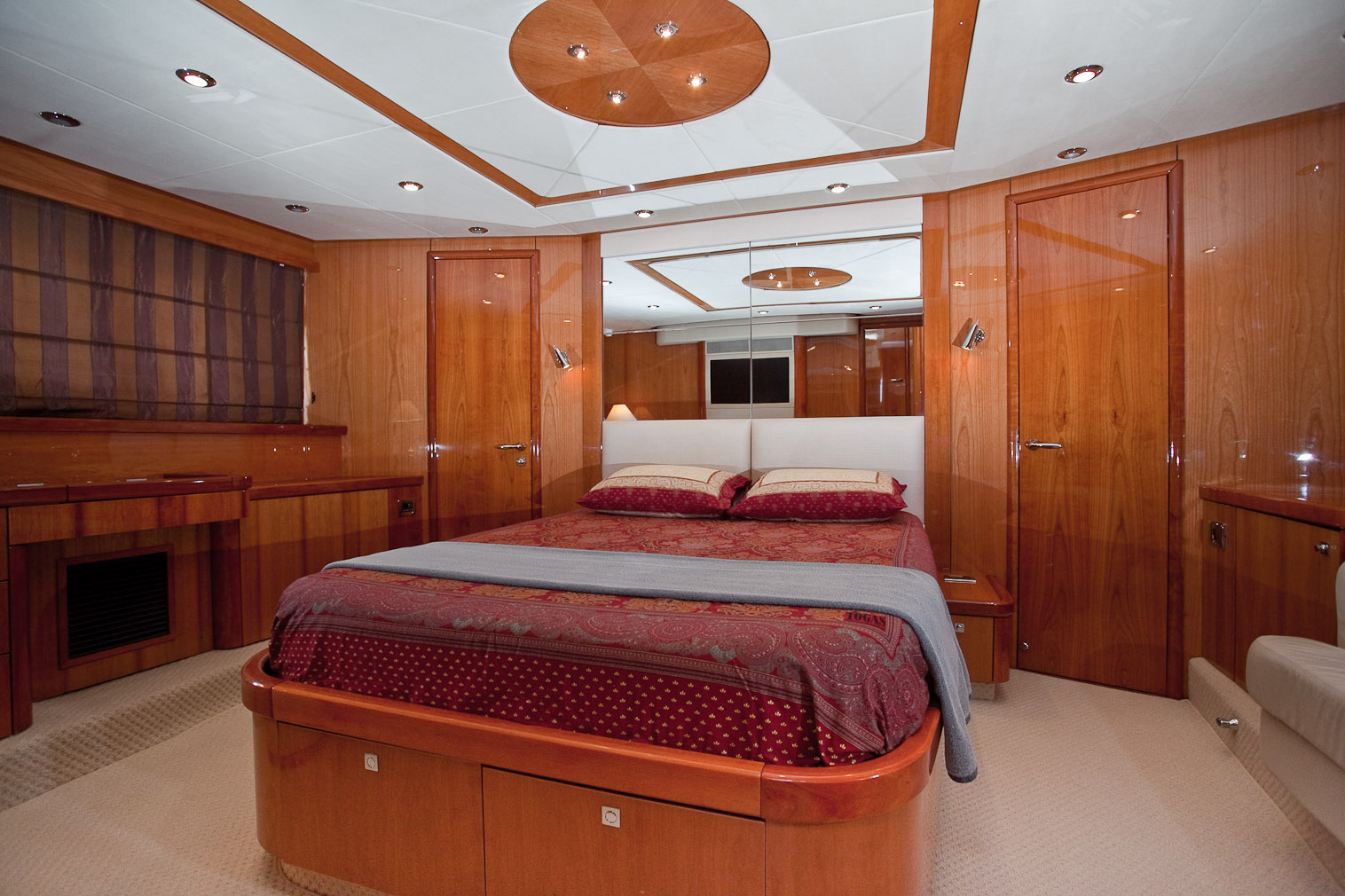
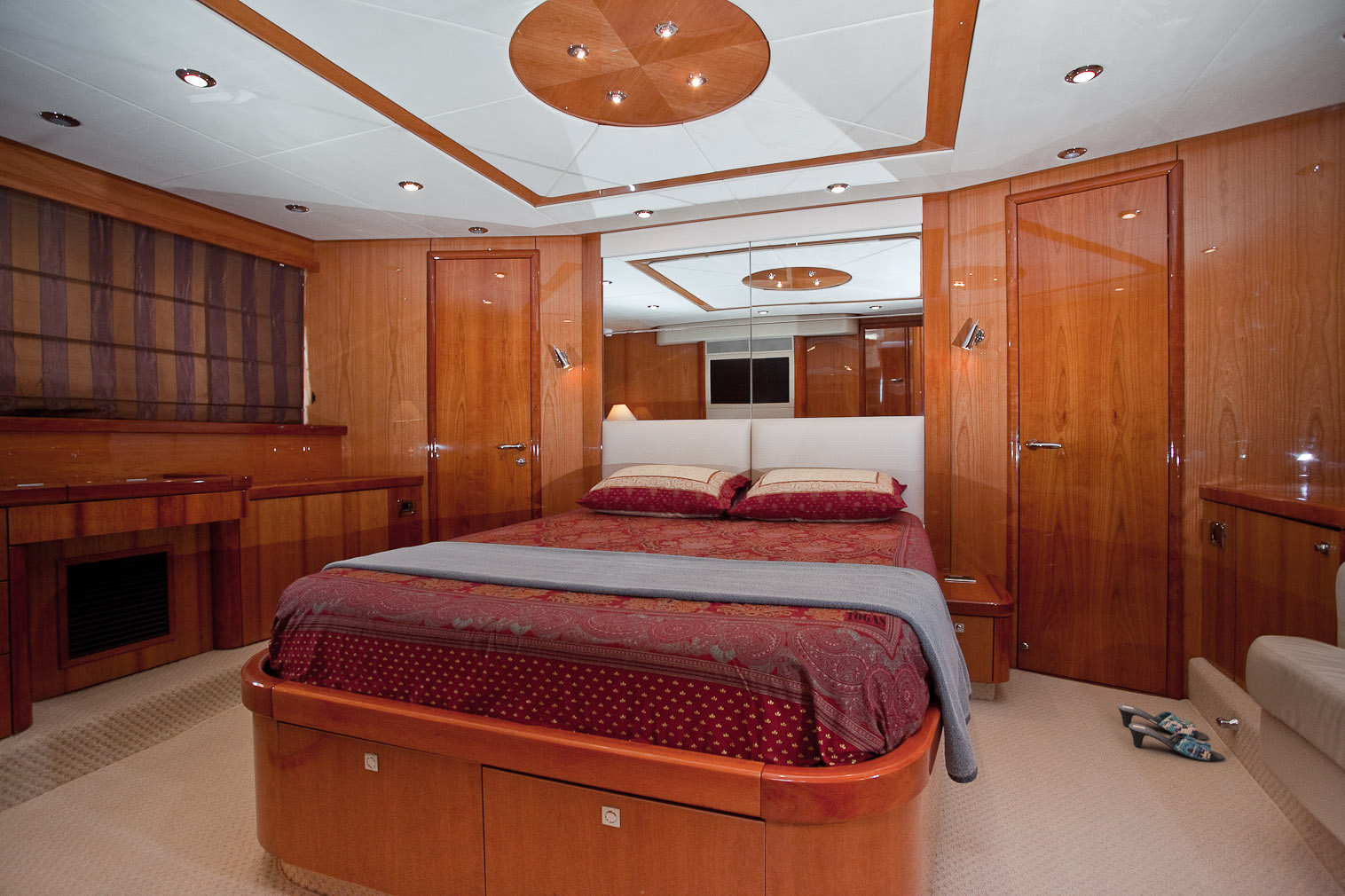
+ slippers (1168, 731)
